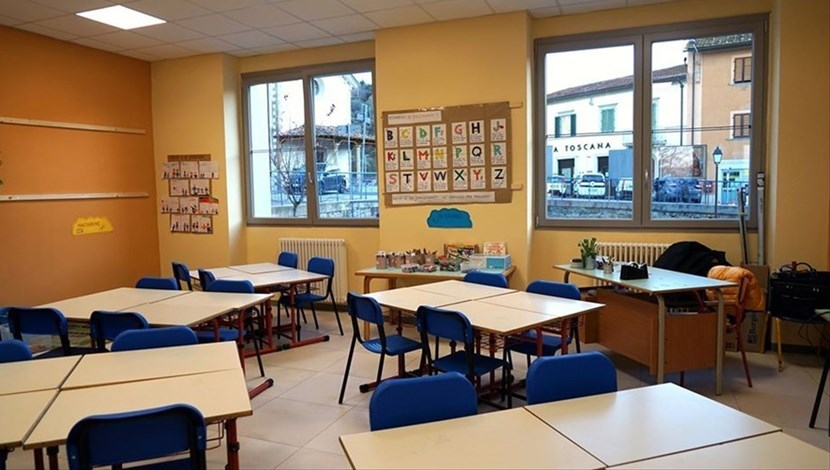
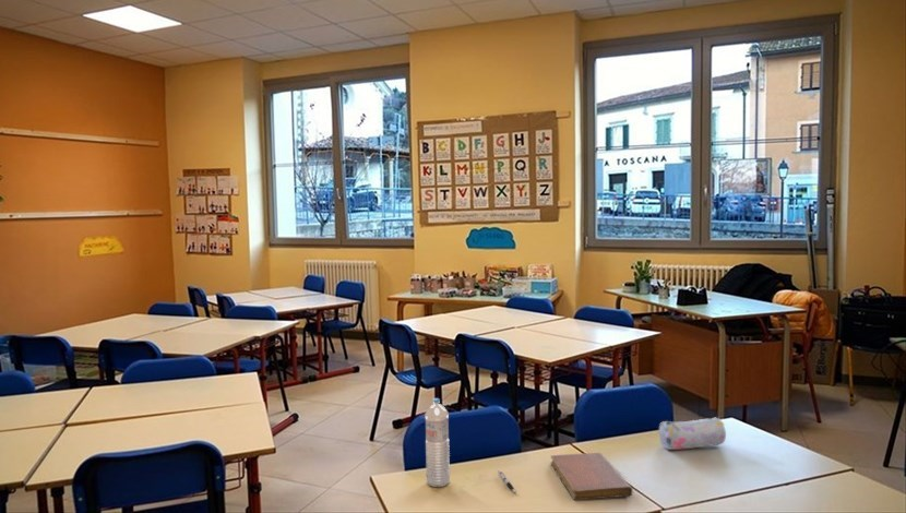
+ notebook (588, 474)
+ pencil case (691, 432)
+ pen (506, 481)
+ water bottle (437, 441)
